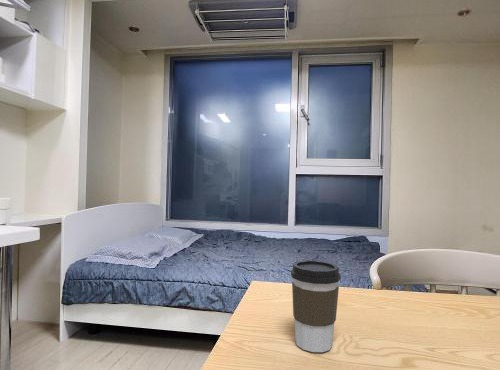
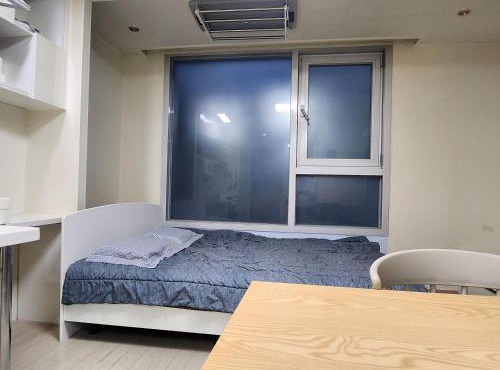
- coffee cup (314, 304)
